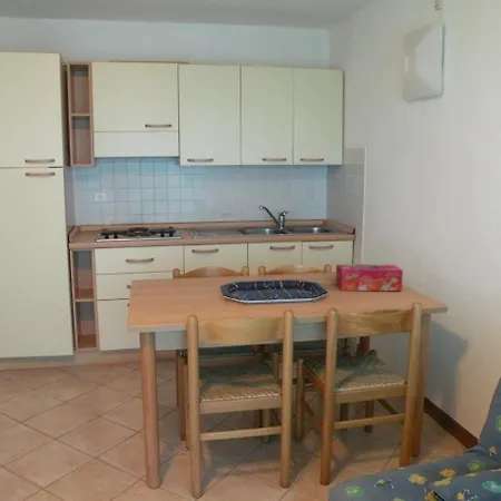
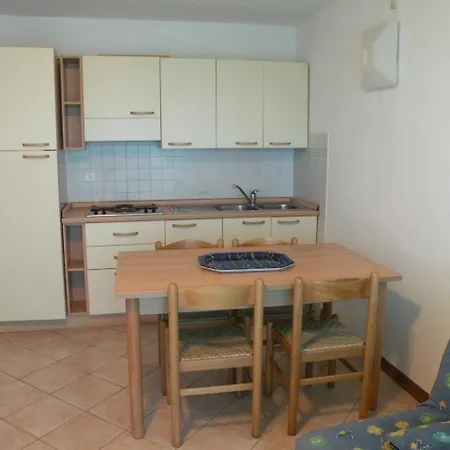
- tissue box (367, 277)
